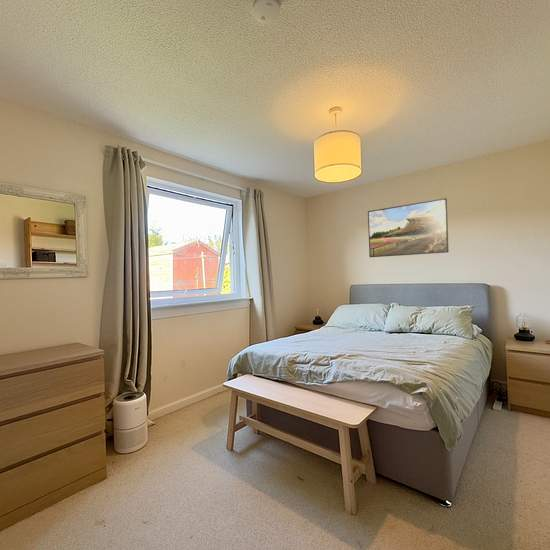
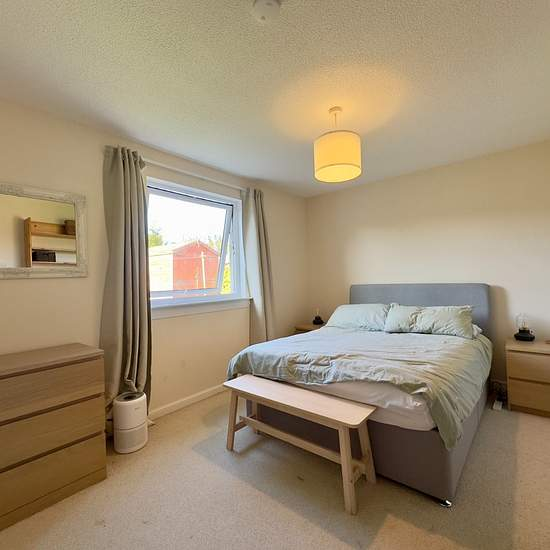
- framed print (405, 230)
